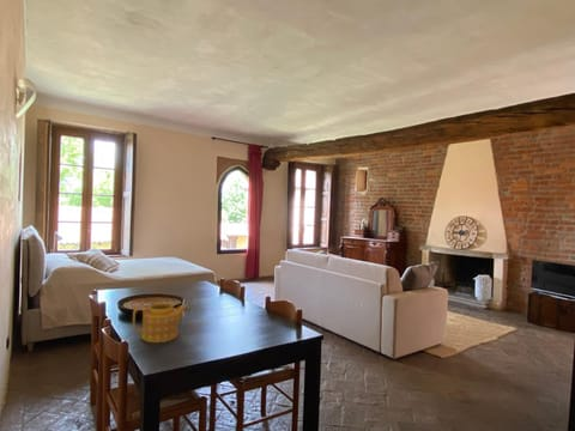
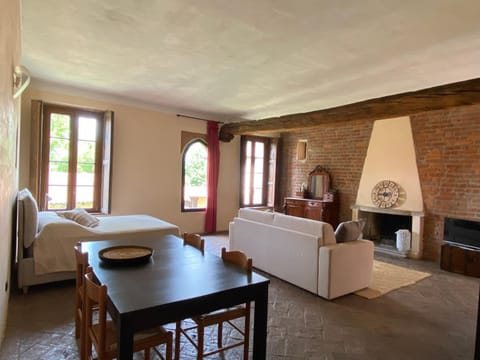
- teapot (161, 321)
